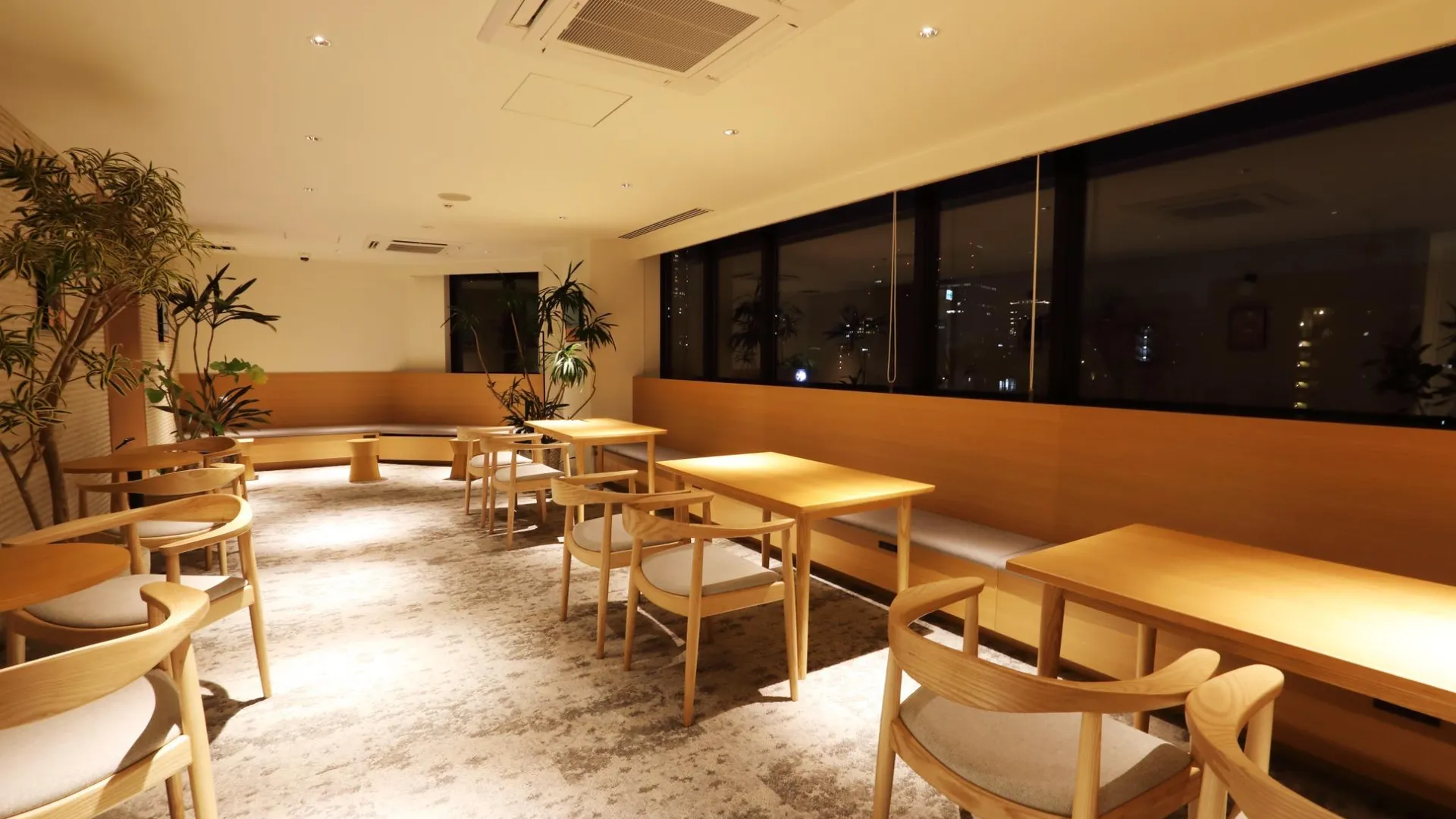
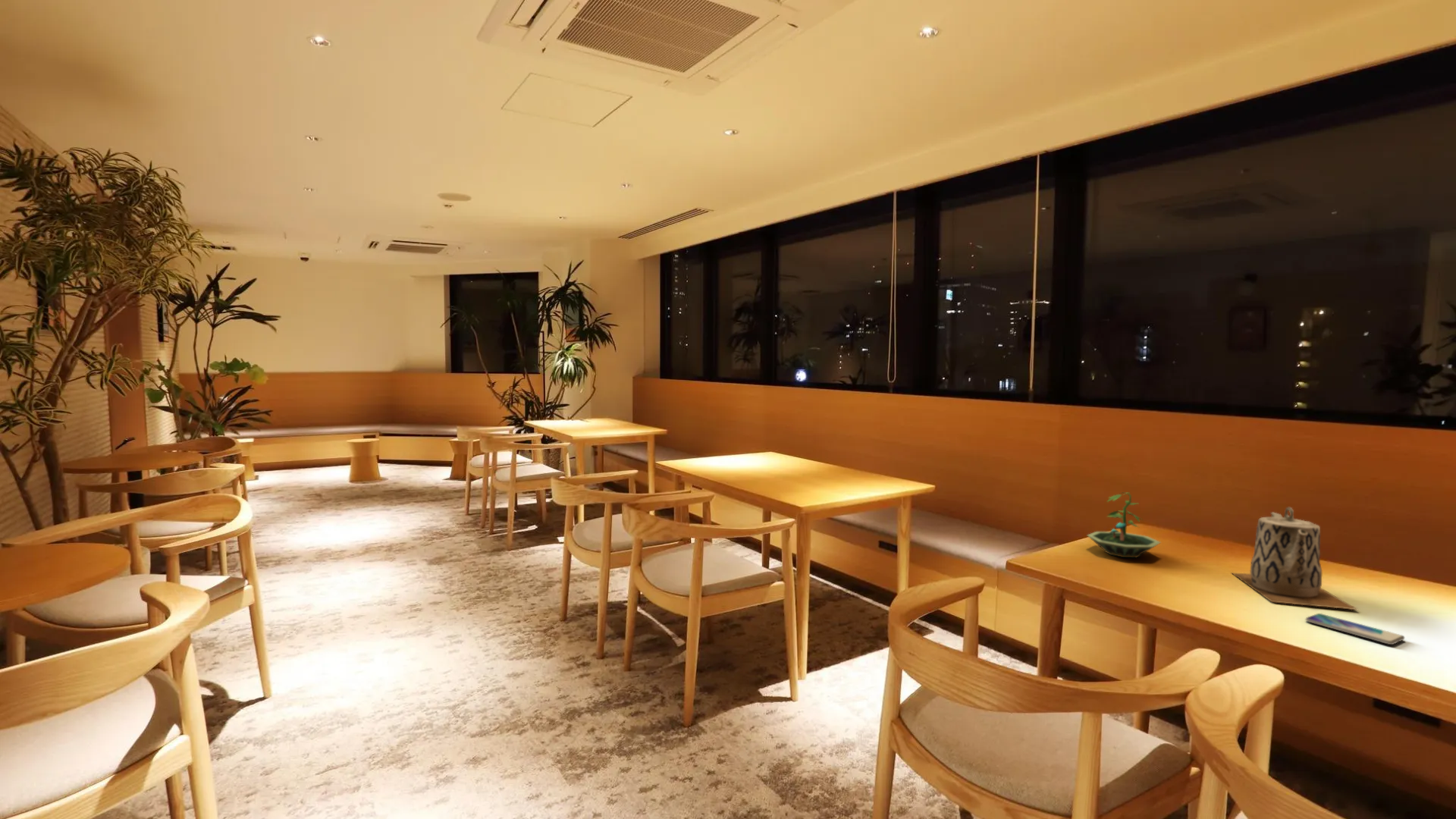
+ terrarium (1125, 506)
+ smartphone (1353, 628)
+ teapot (1291, 548)
